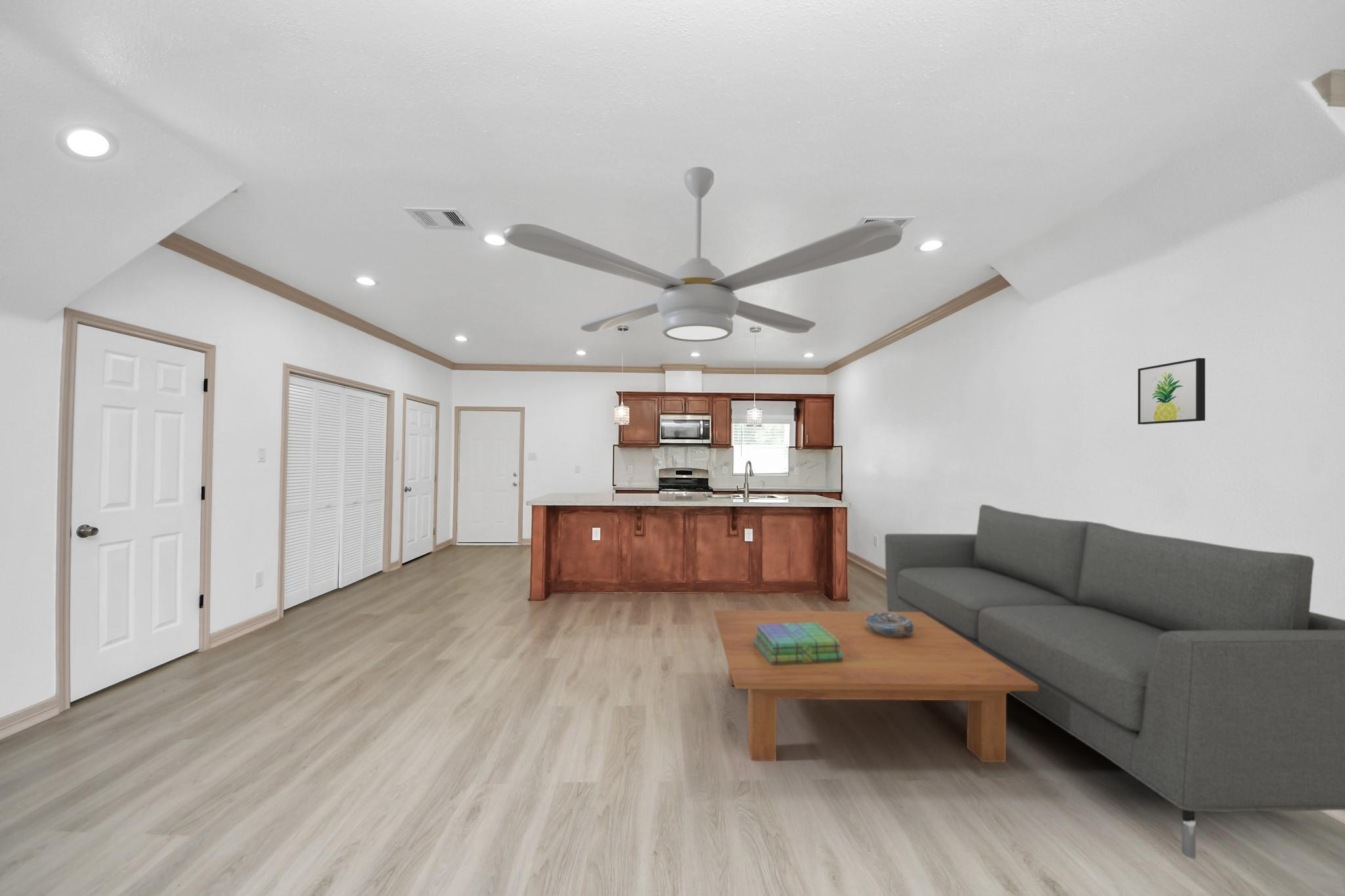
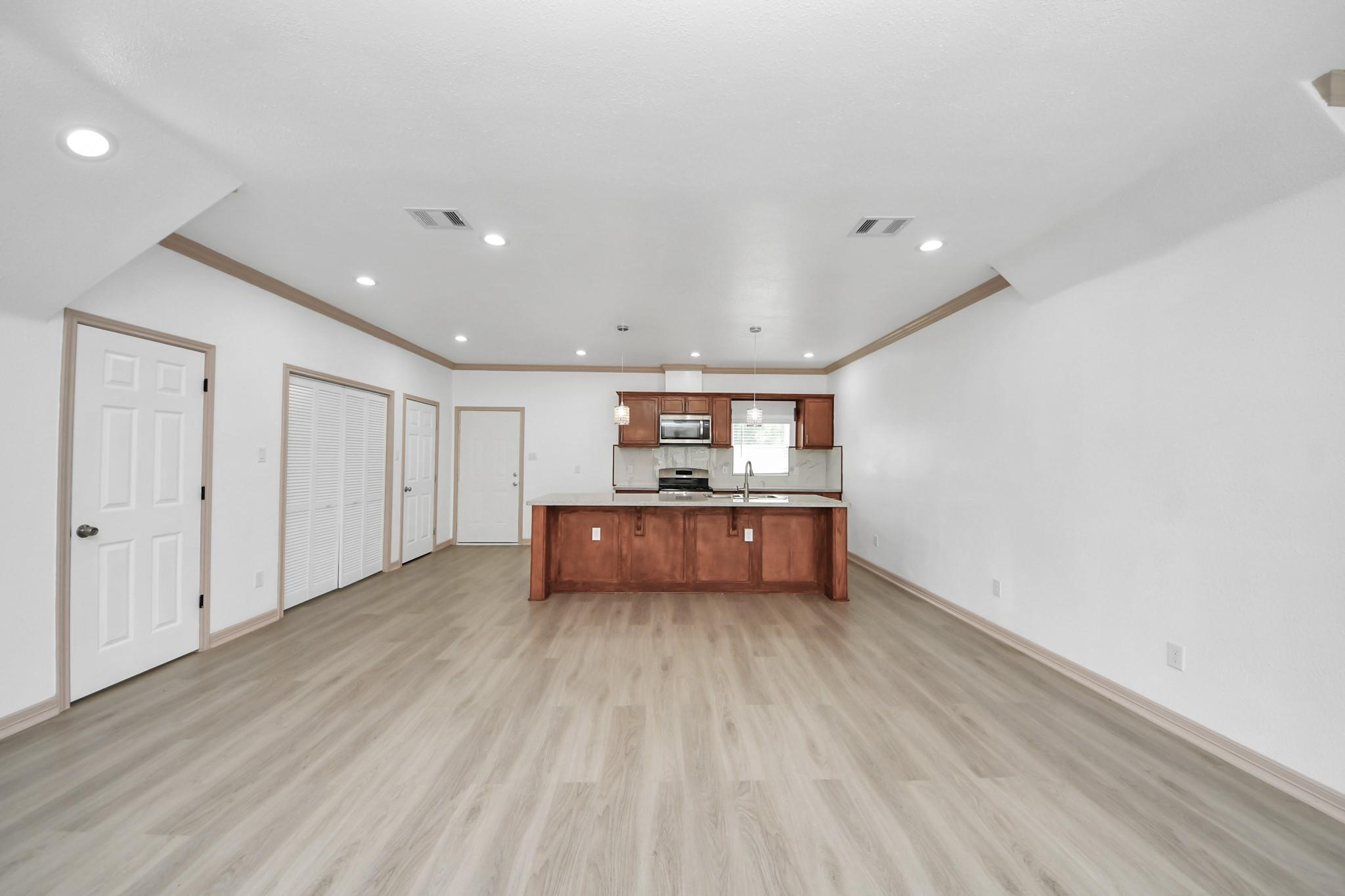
- decorative bowl (889, 624)
- coffee table (845, 677)
- stack of books (796, 641)
- wall art (1169, 393)
- sofa (1048, 610)
- ceiling fan (697, 254)
